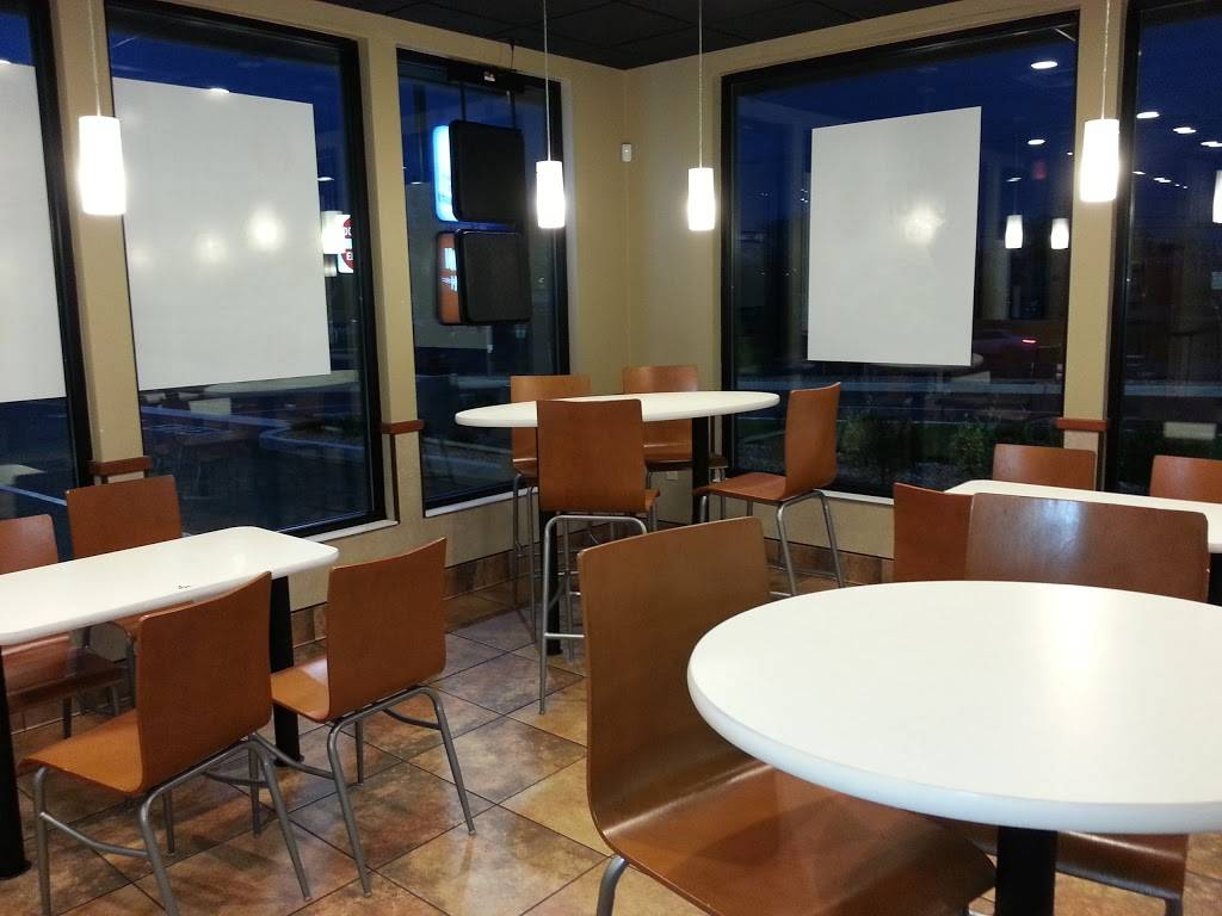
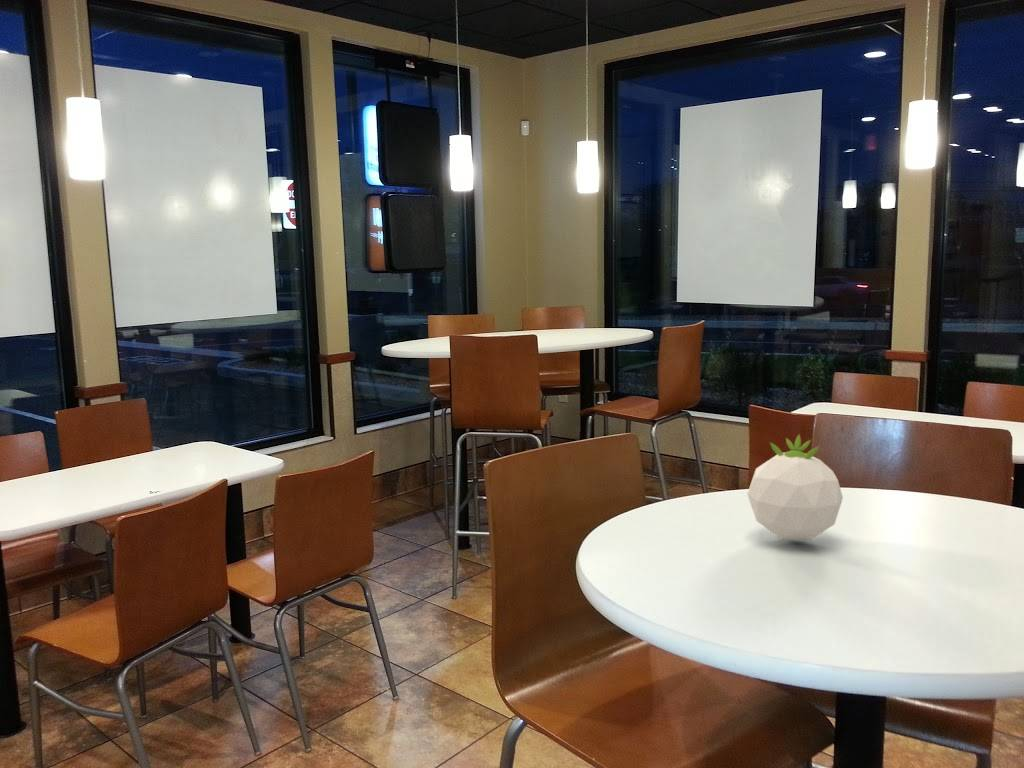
+ succulent plant (794, 488)
